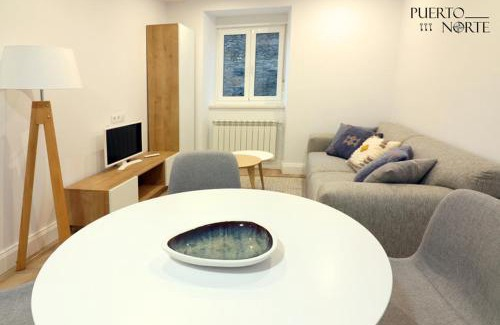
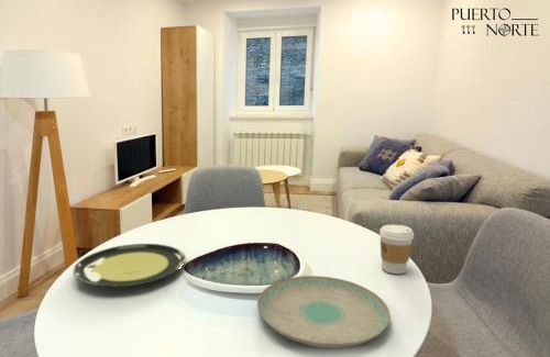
+ plate (132, 265)
+ coffee cup (395, 248)
+ plate (321, 309)
